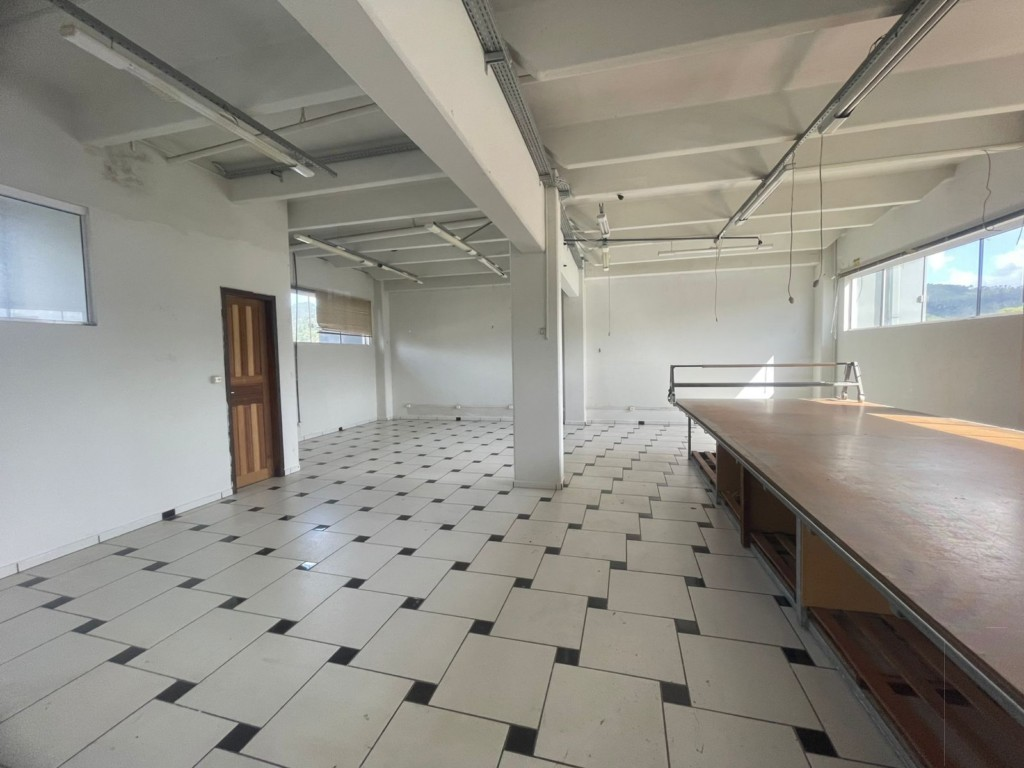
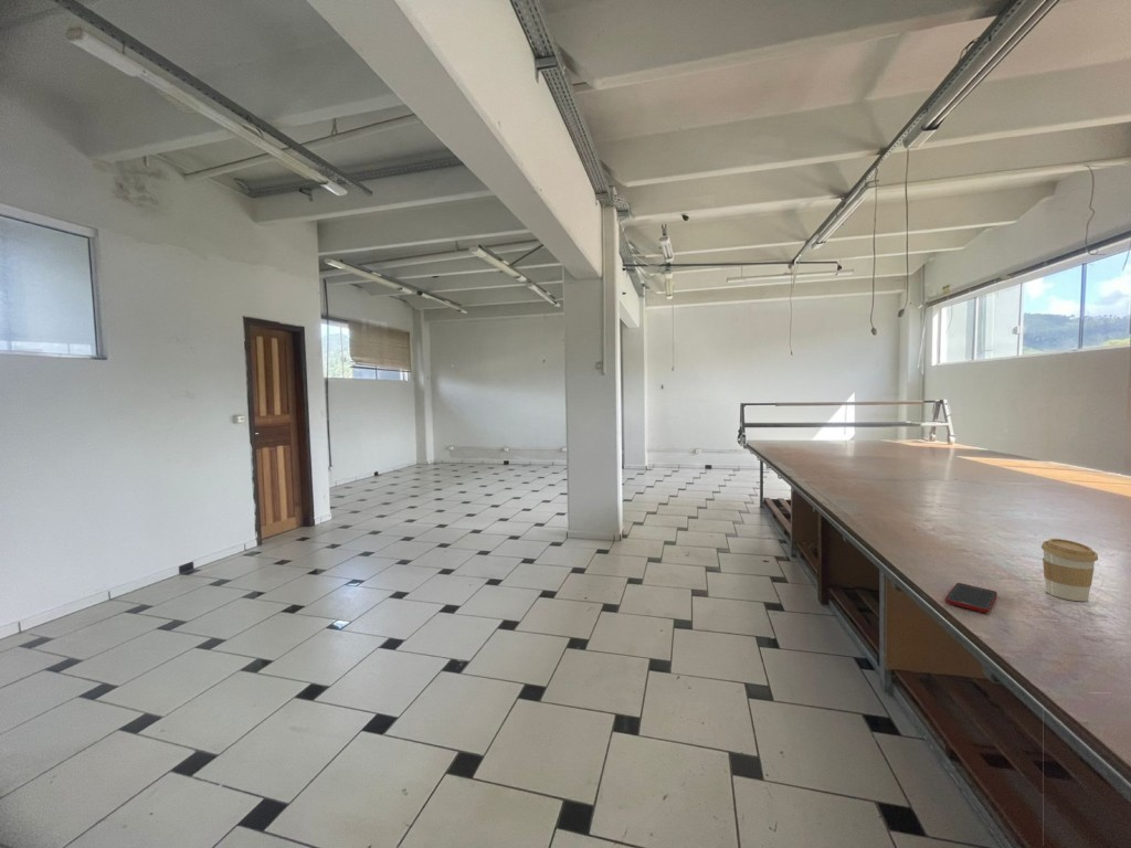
+ cell phone (971, 596)
+ coffee cup (1067, 569)
